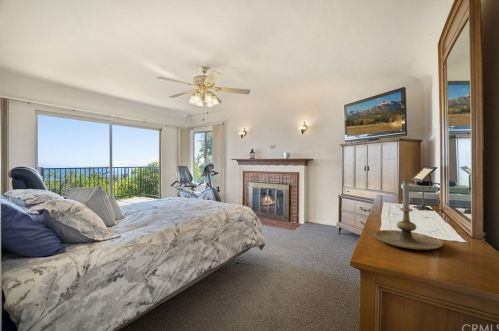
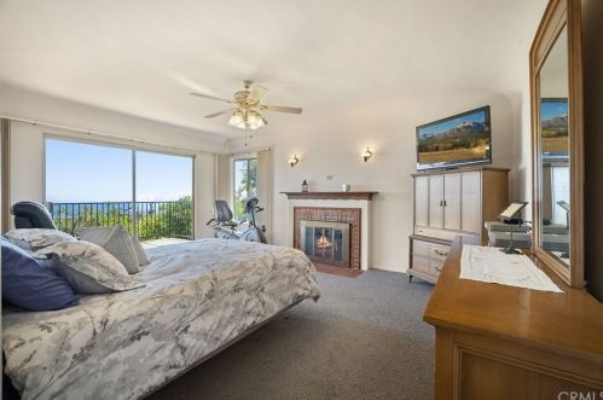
- candle holder (406, 210)
